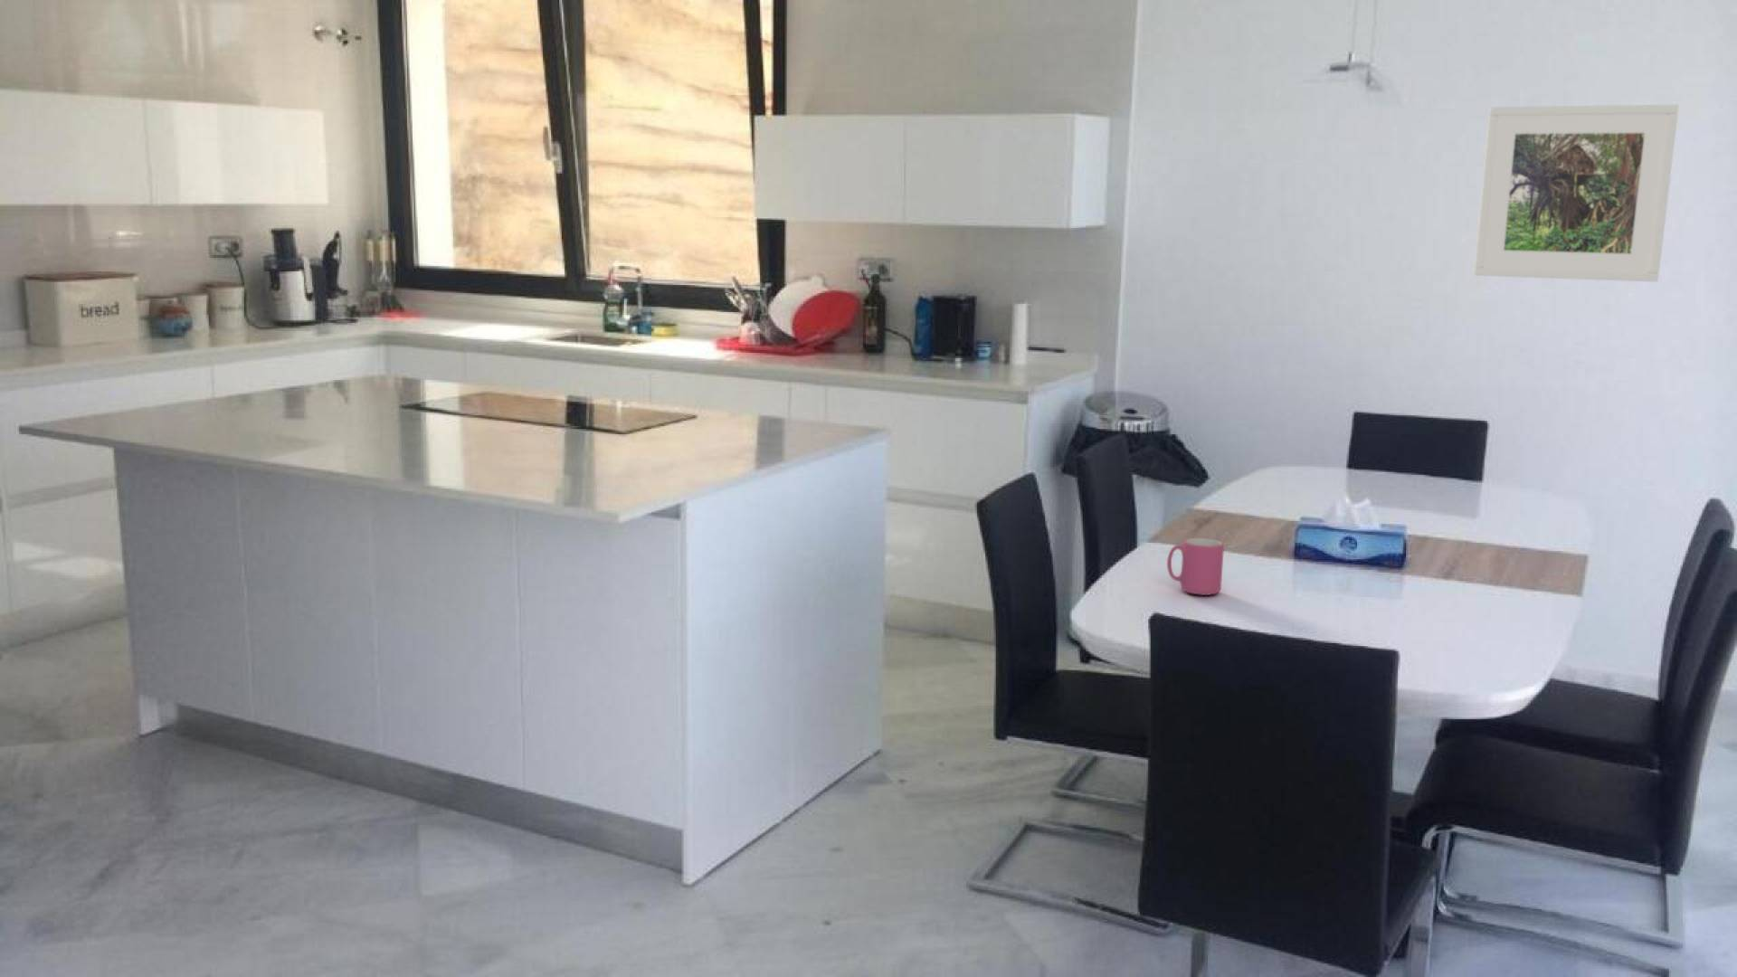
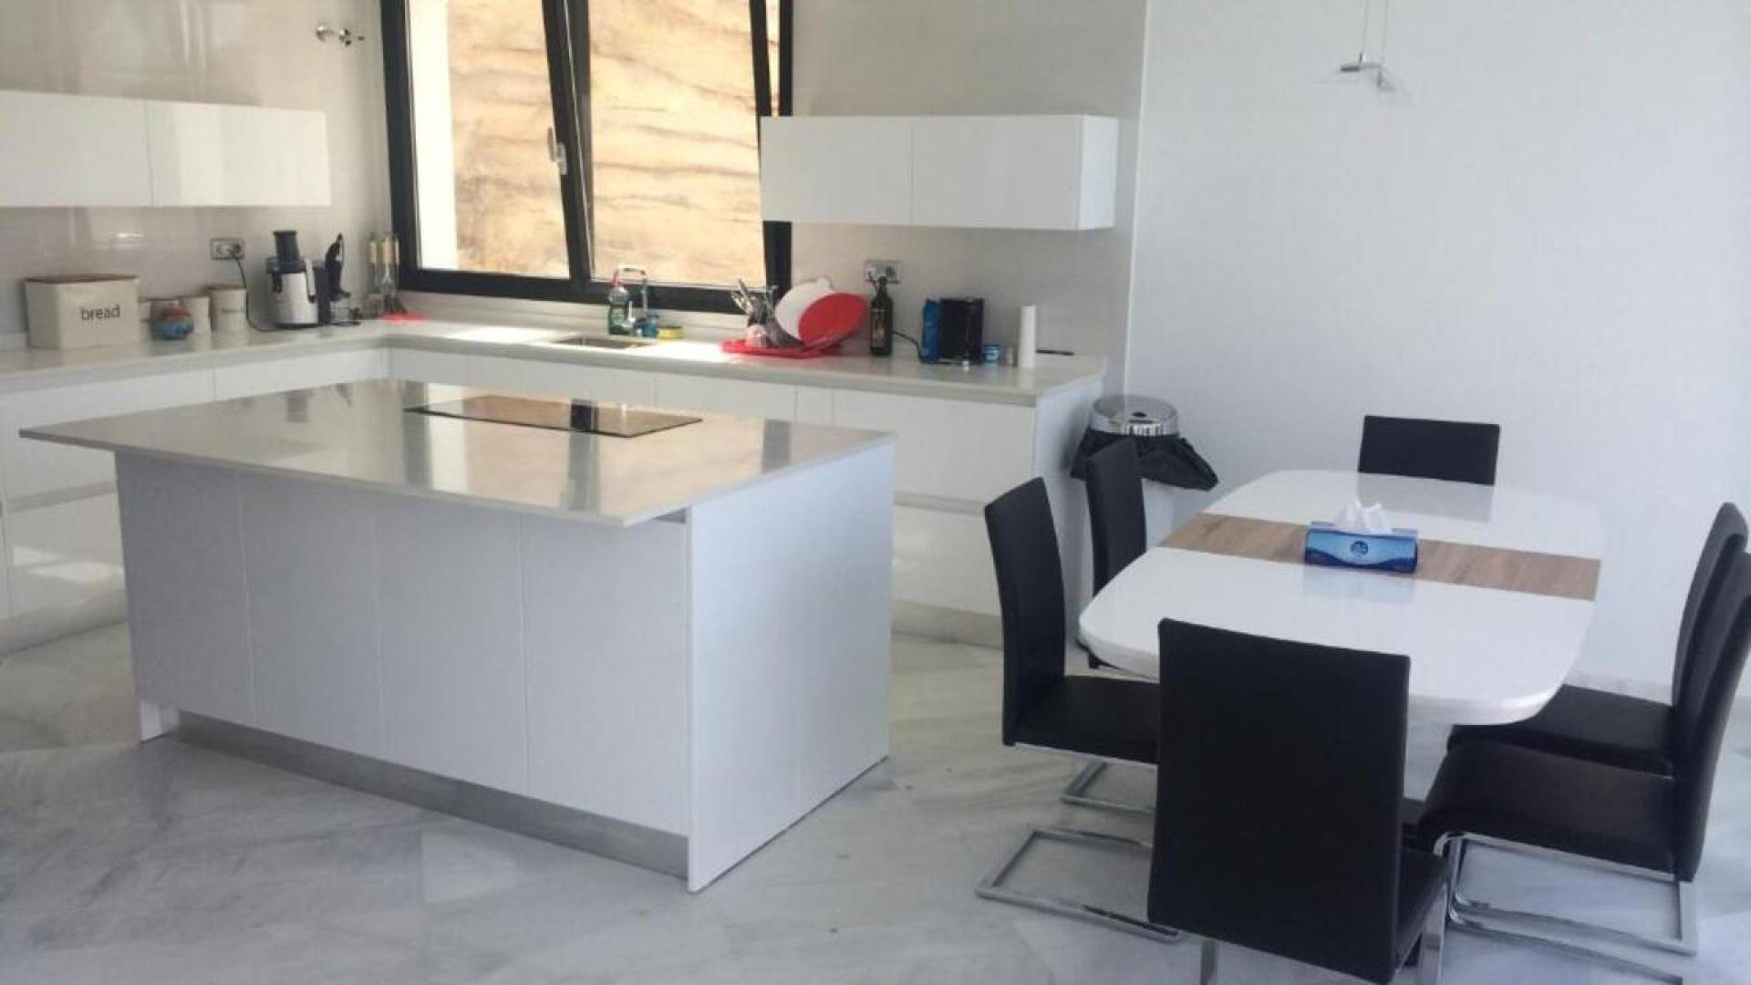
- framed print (1572, 193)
- mug (1194, 565)
